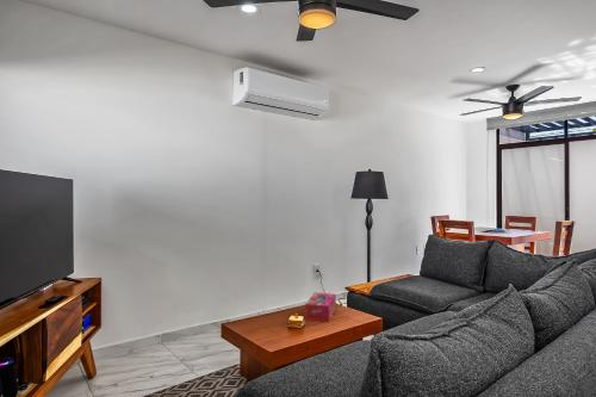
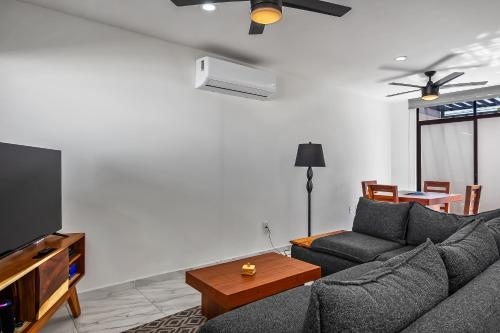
- tissue box (321, 305)
